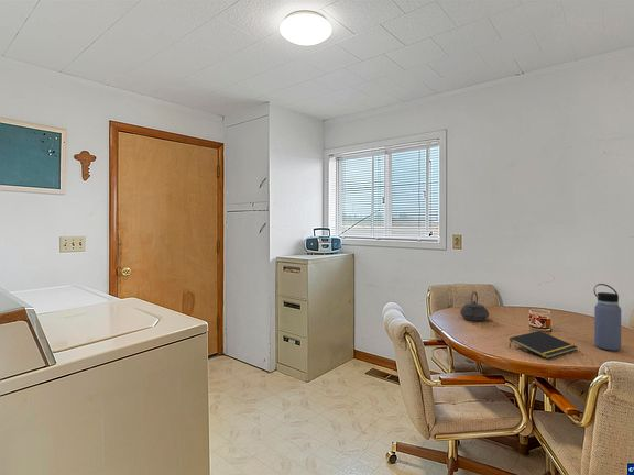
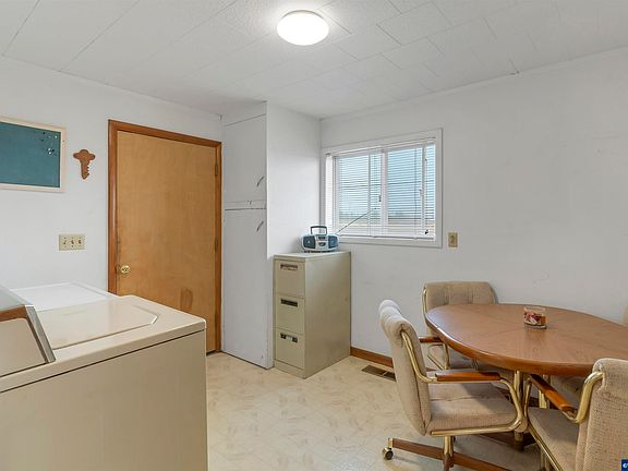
- notepad (543, 343)
- water bottle (606, 316)
- teapot (473, 305)
